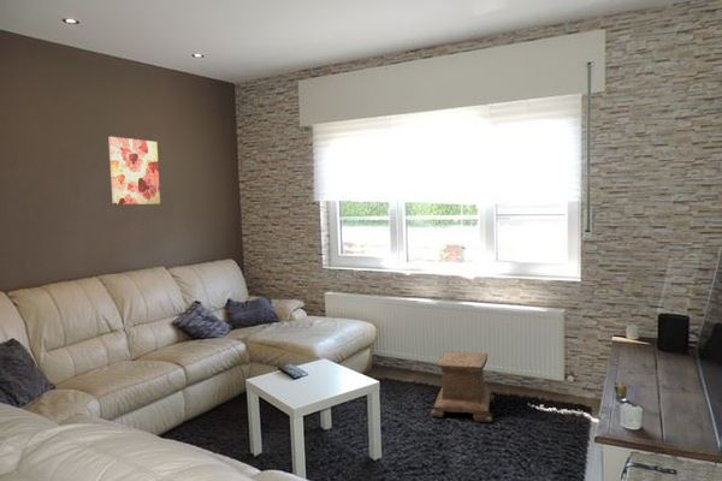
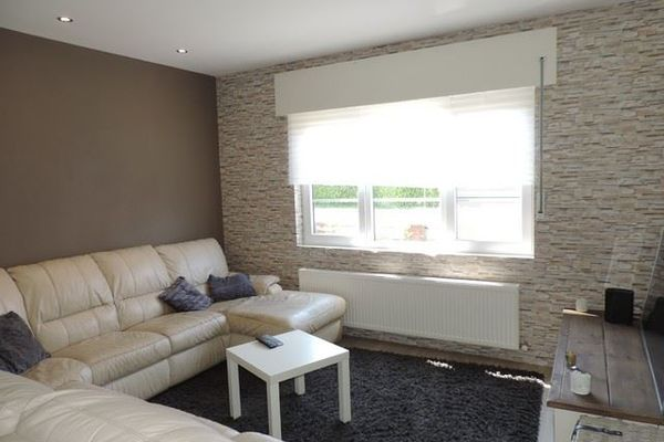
- wall art (135, 172)
- stool (463, 381)
